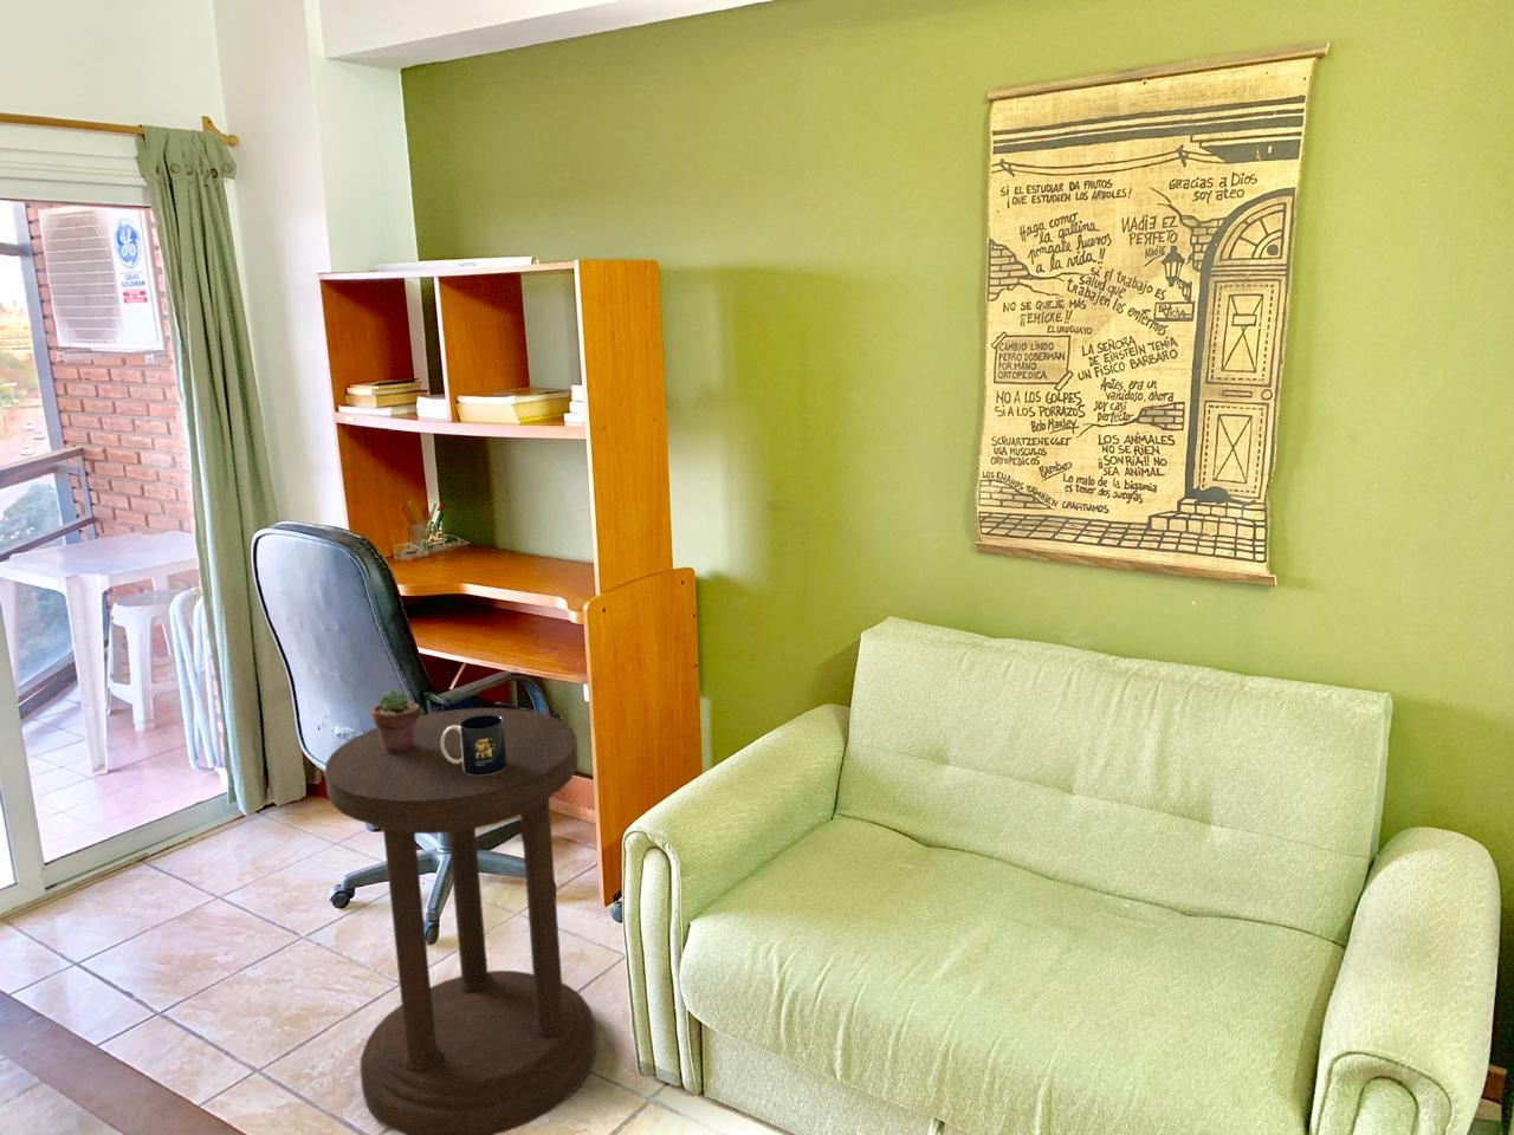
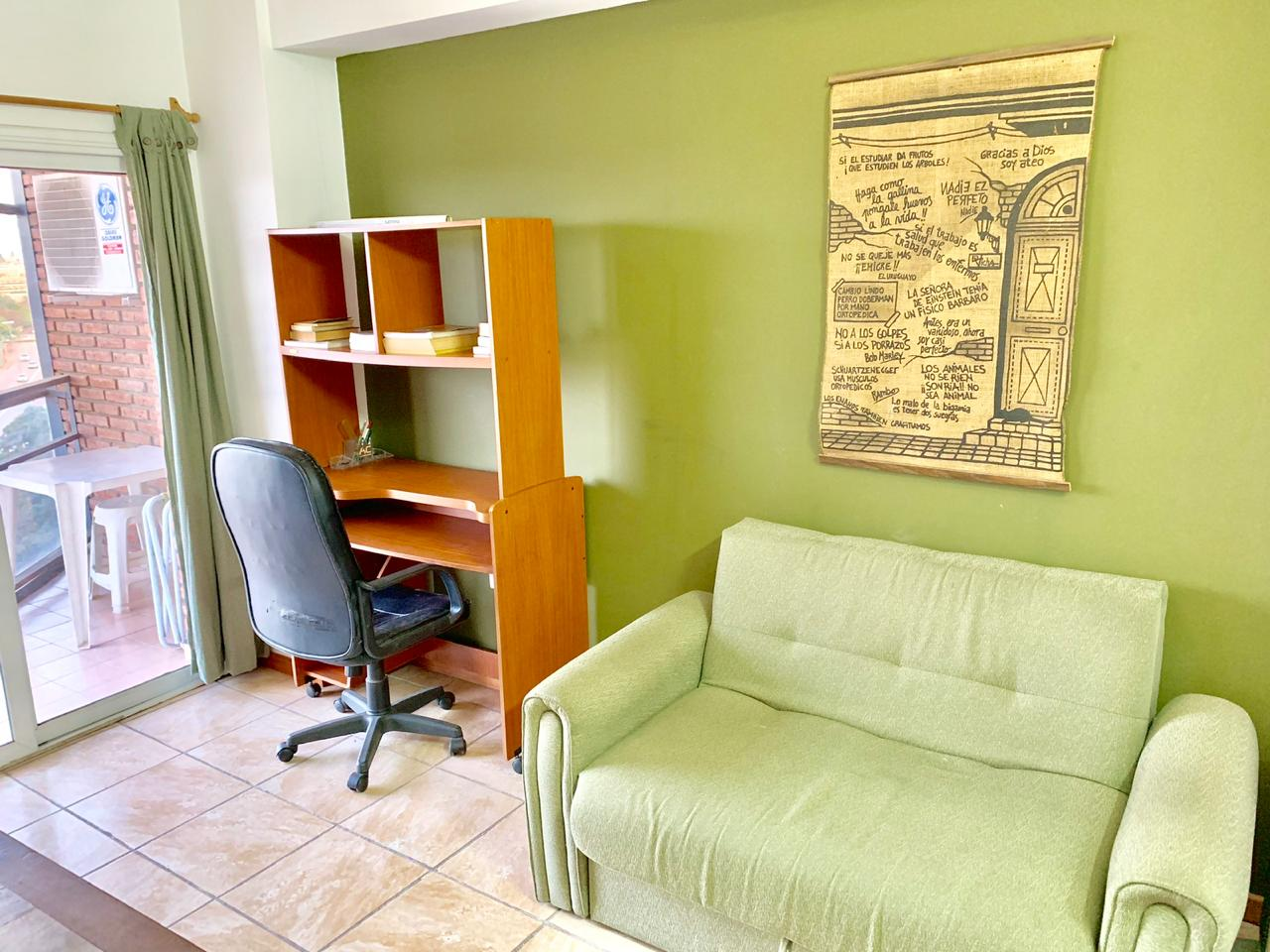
- mug (472, 744)
- side table (469, 910)
- potted succulent (396, 718)
